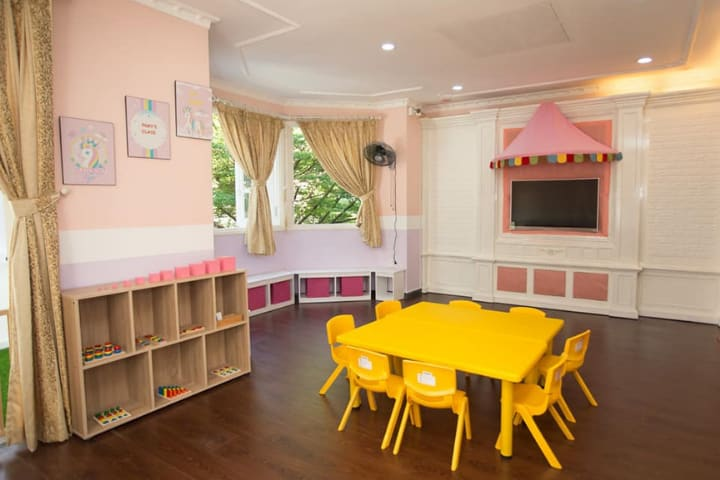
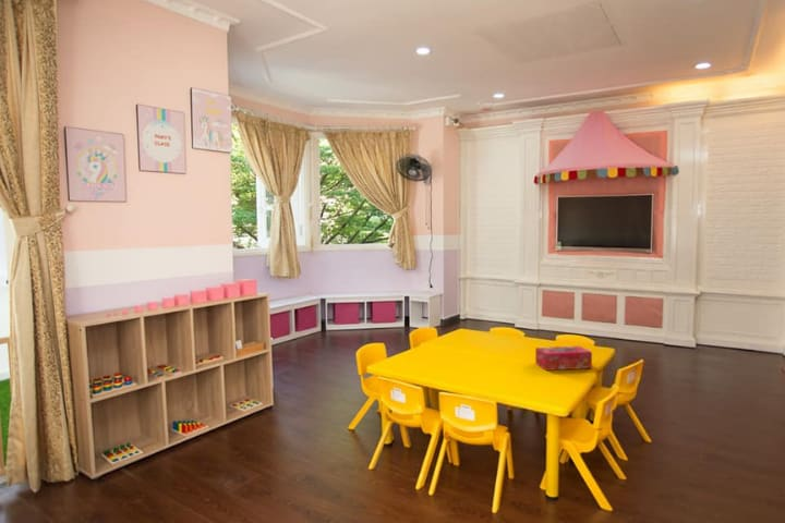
+ tissue box (563, 357)
